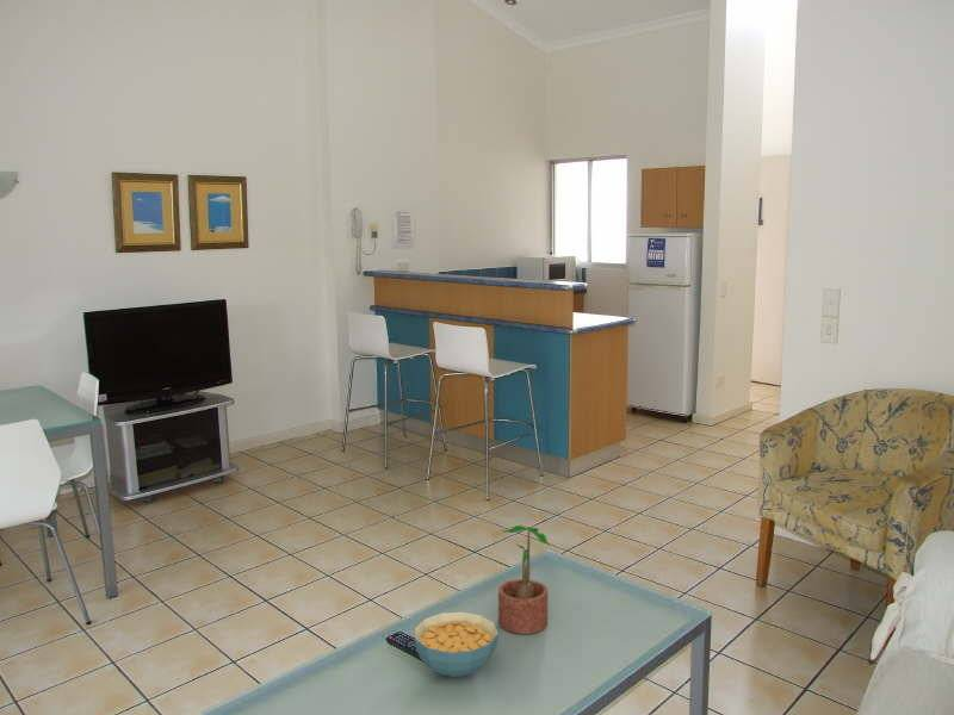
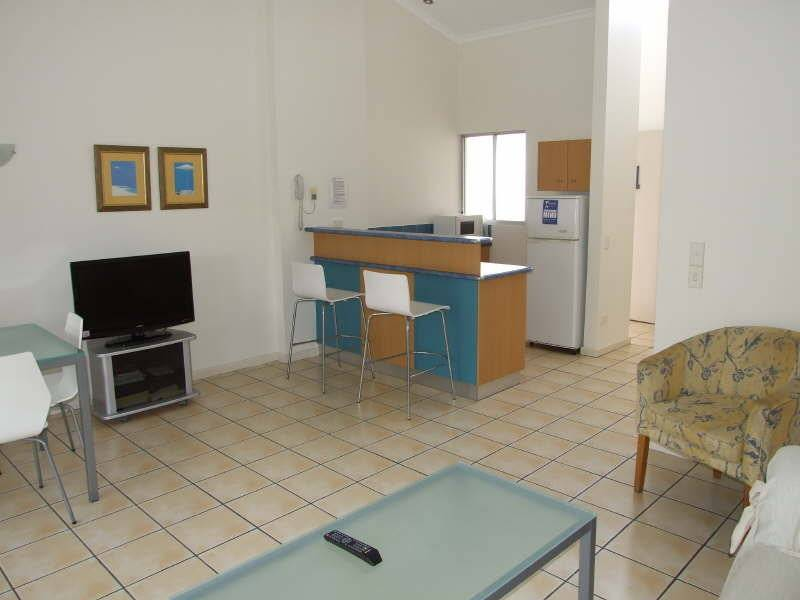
- cereal bowl (456, 651)
- potted plant (526, 573)
